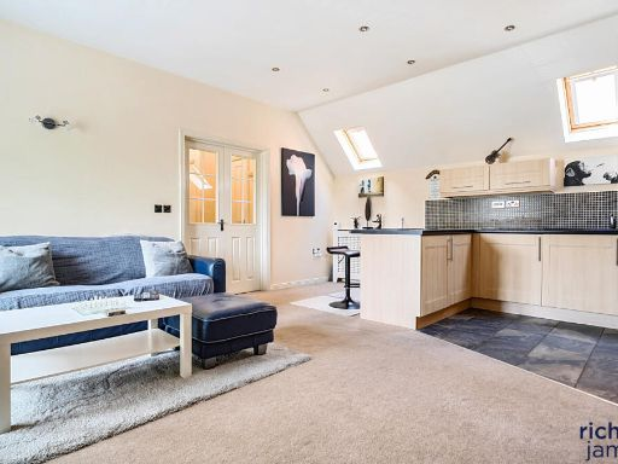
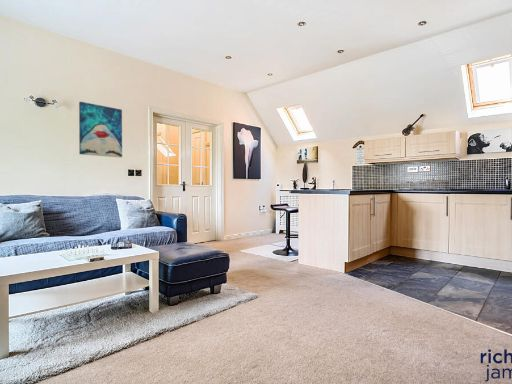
+ wall art (101, 130)
